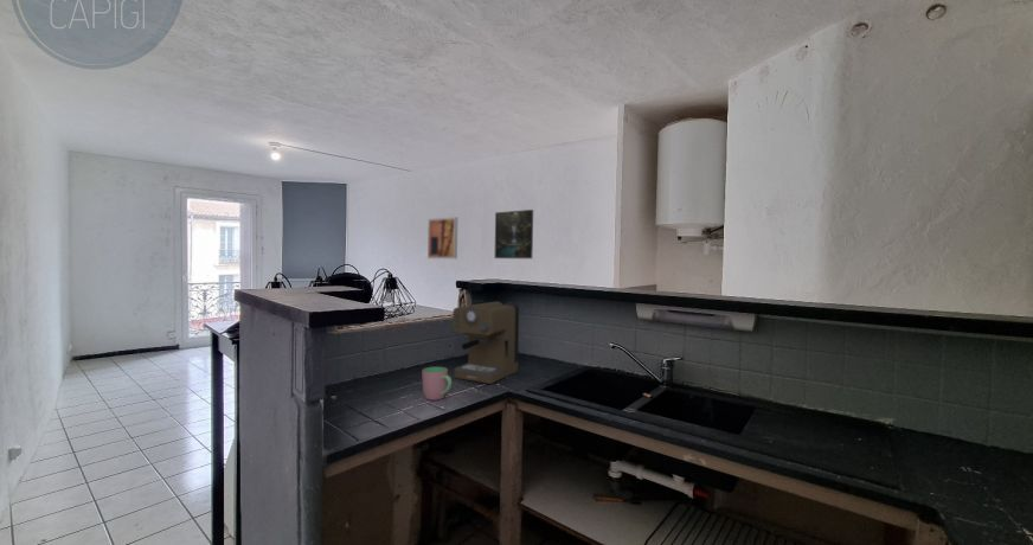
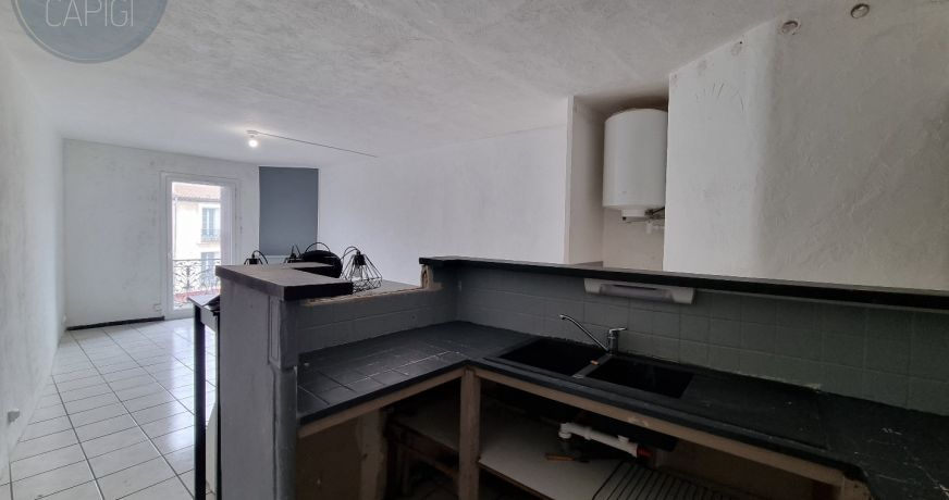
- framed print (513, 235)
- cup (437, 384)
- wall art (442, 238)
- coffee maker (488, 339)
